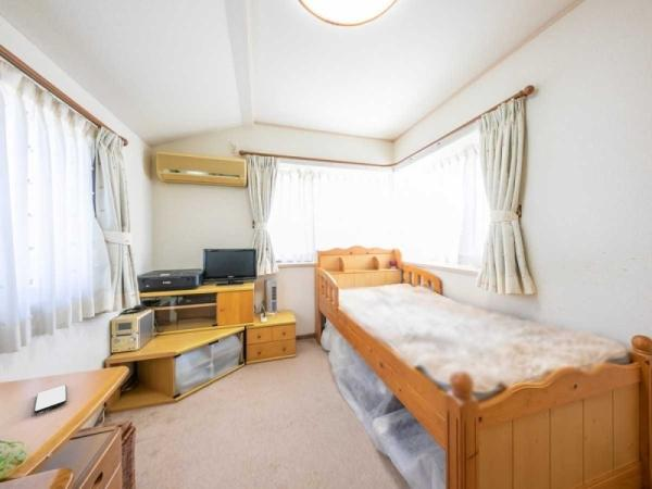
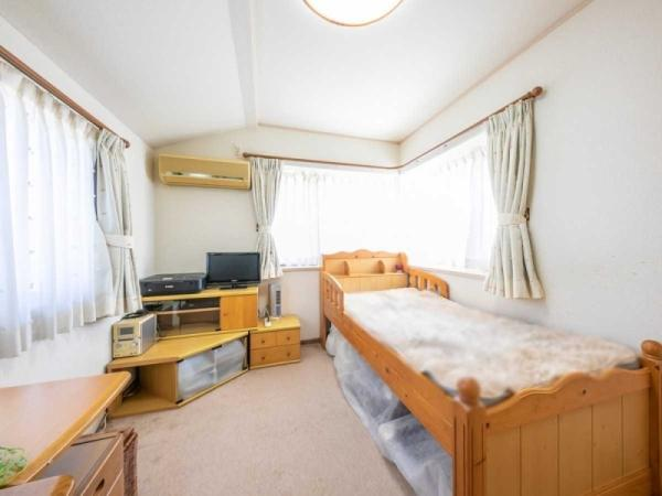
- smartphone (51, 398)
